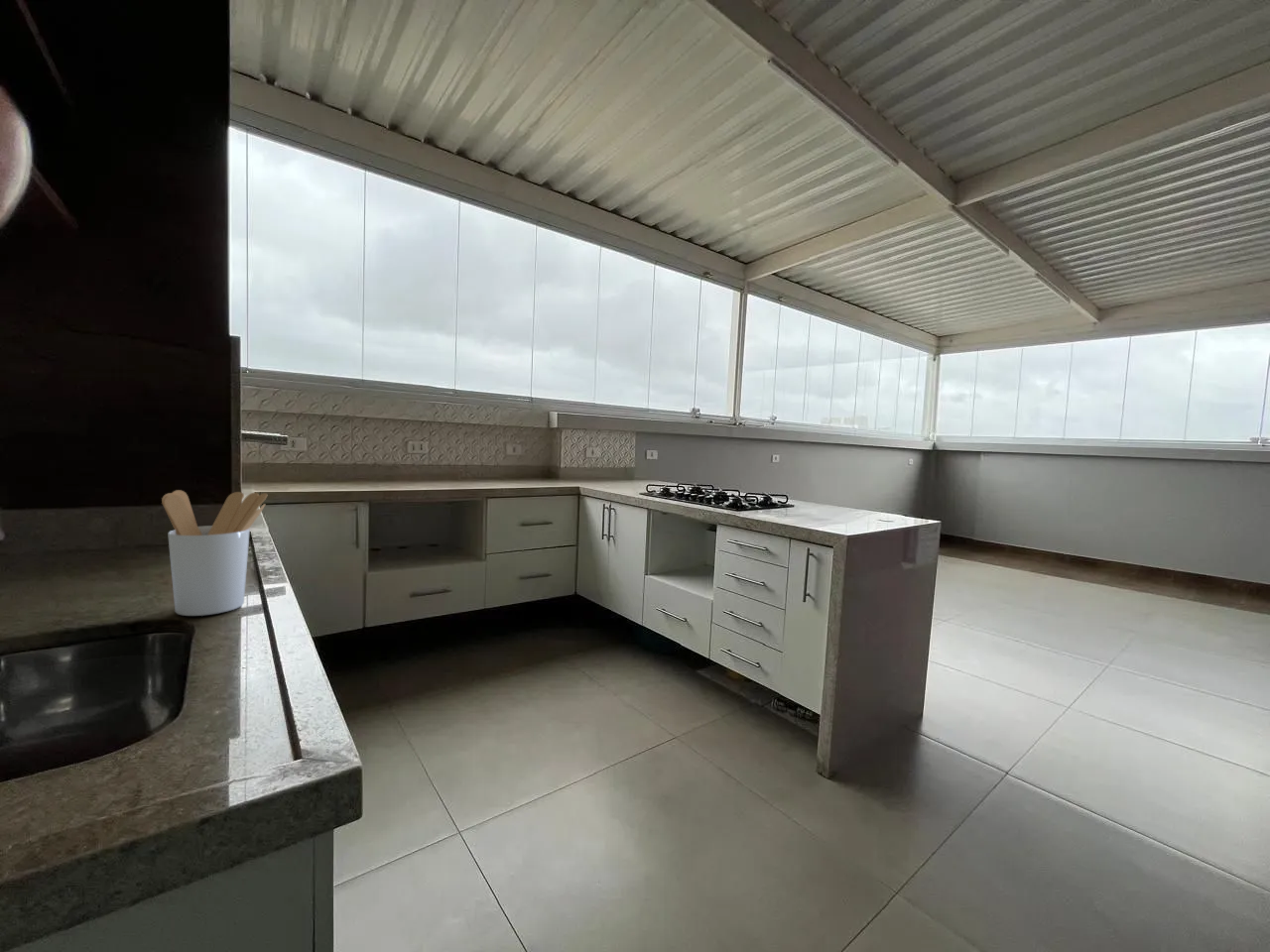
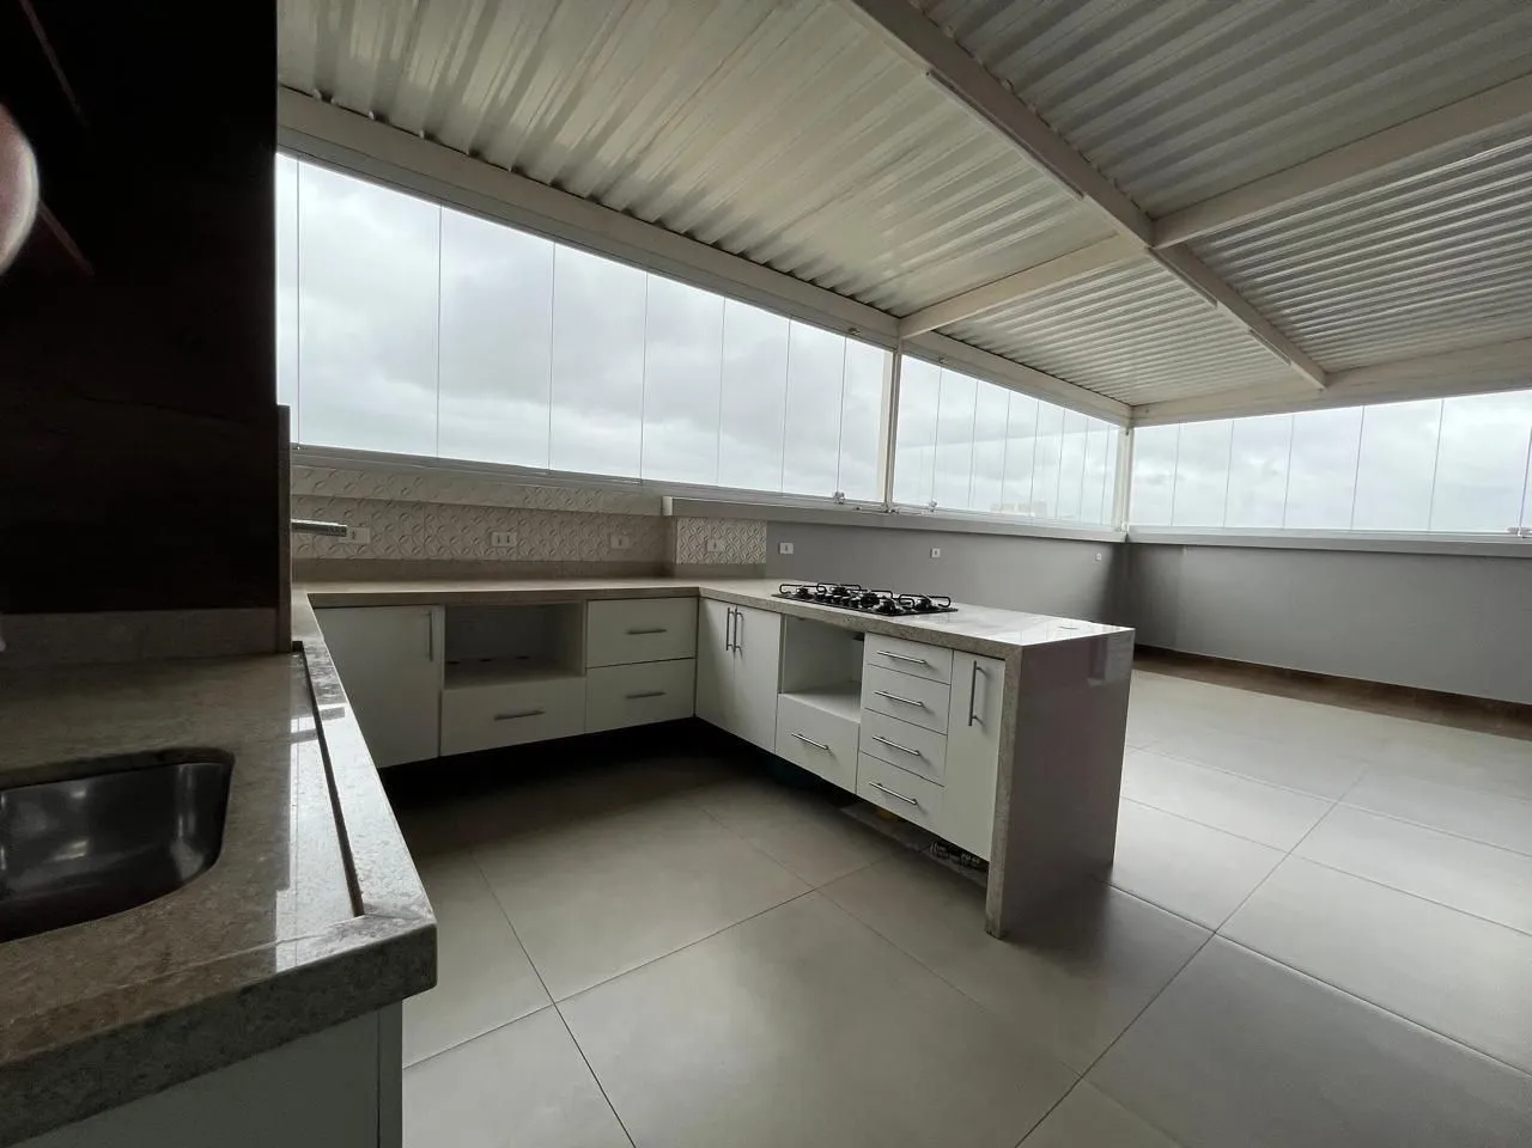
- utensil holder (222, 546)
